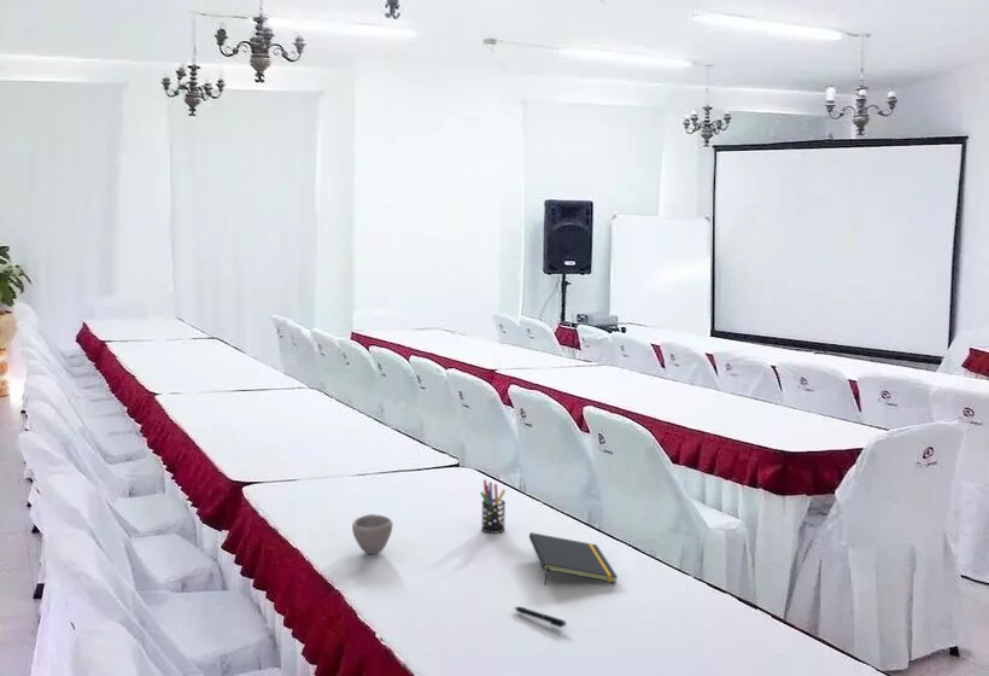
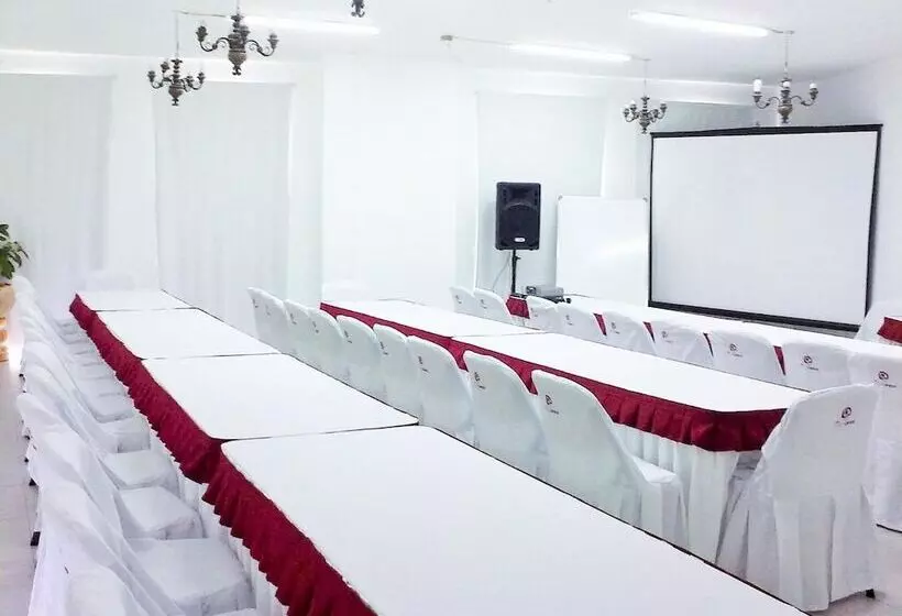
- pen holder (490, 506)
- cup (370, 534)
- pen (538, 614)
- notepad (570, 556)
